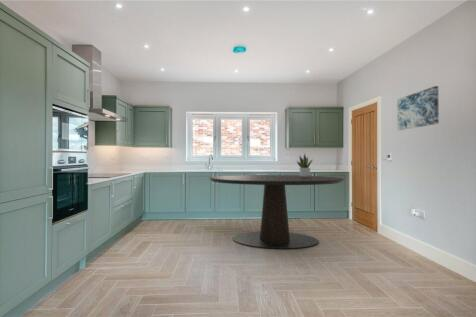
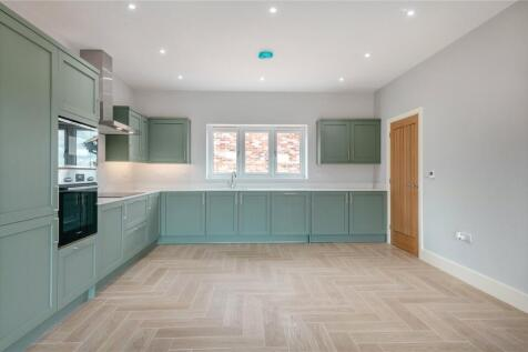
- dining table (274, 208)
- wall art (416, 110)
- potted plant (305, 164)
